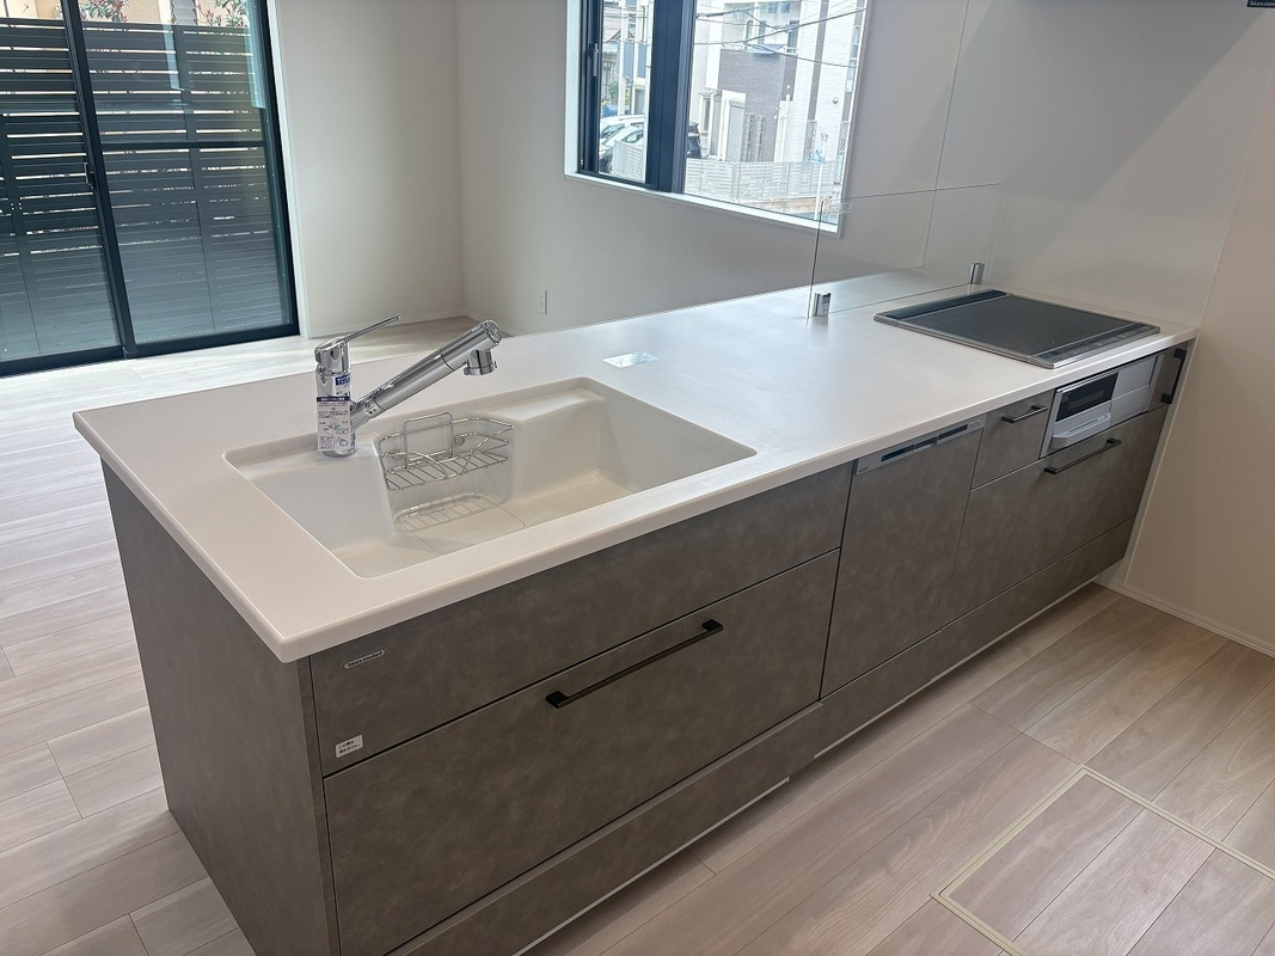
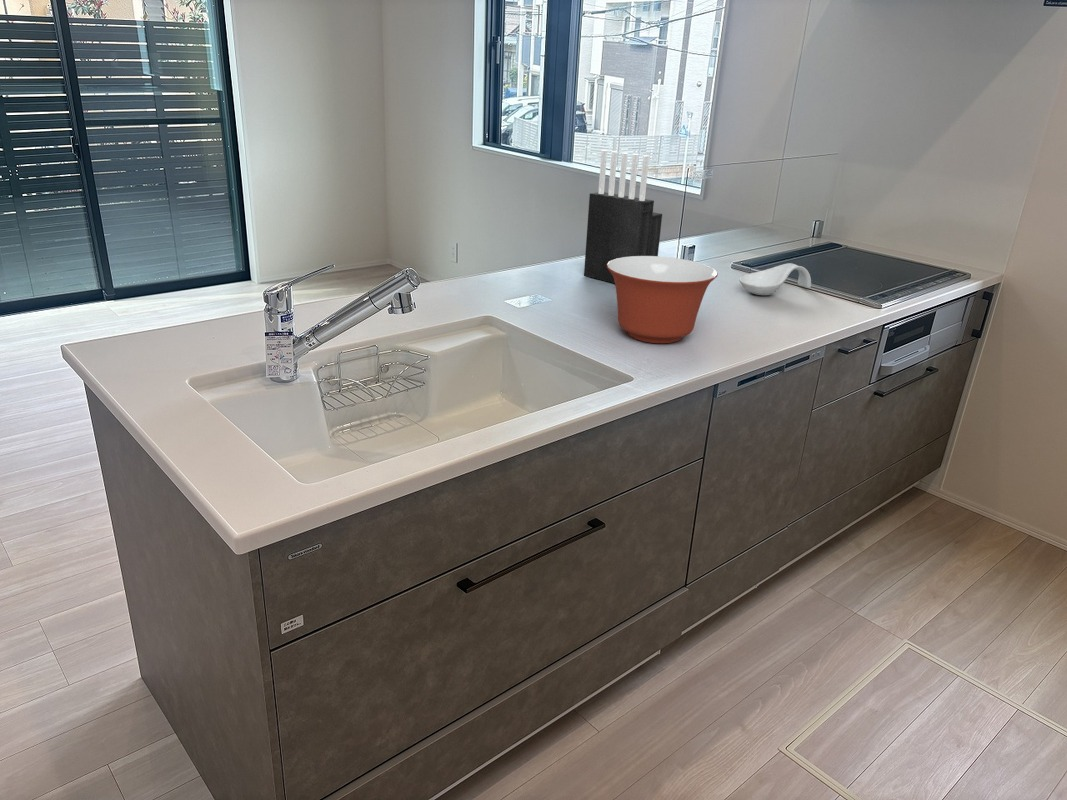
+ mixing bowl (658, 302)
+ spoon rest (776, 278)
+ knife block (627, 216)
